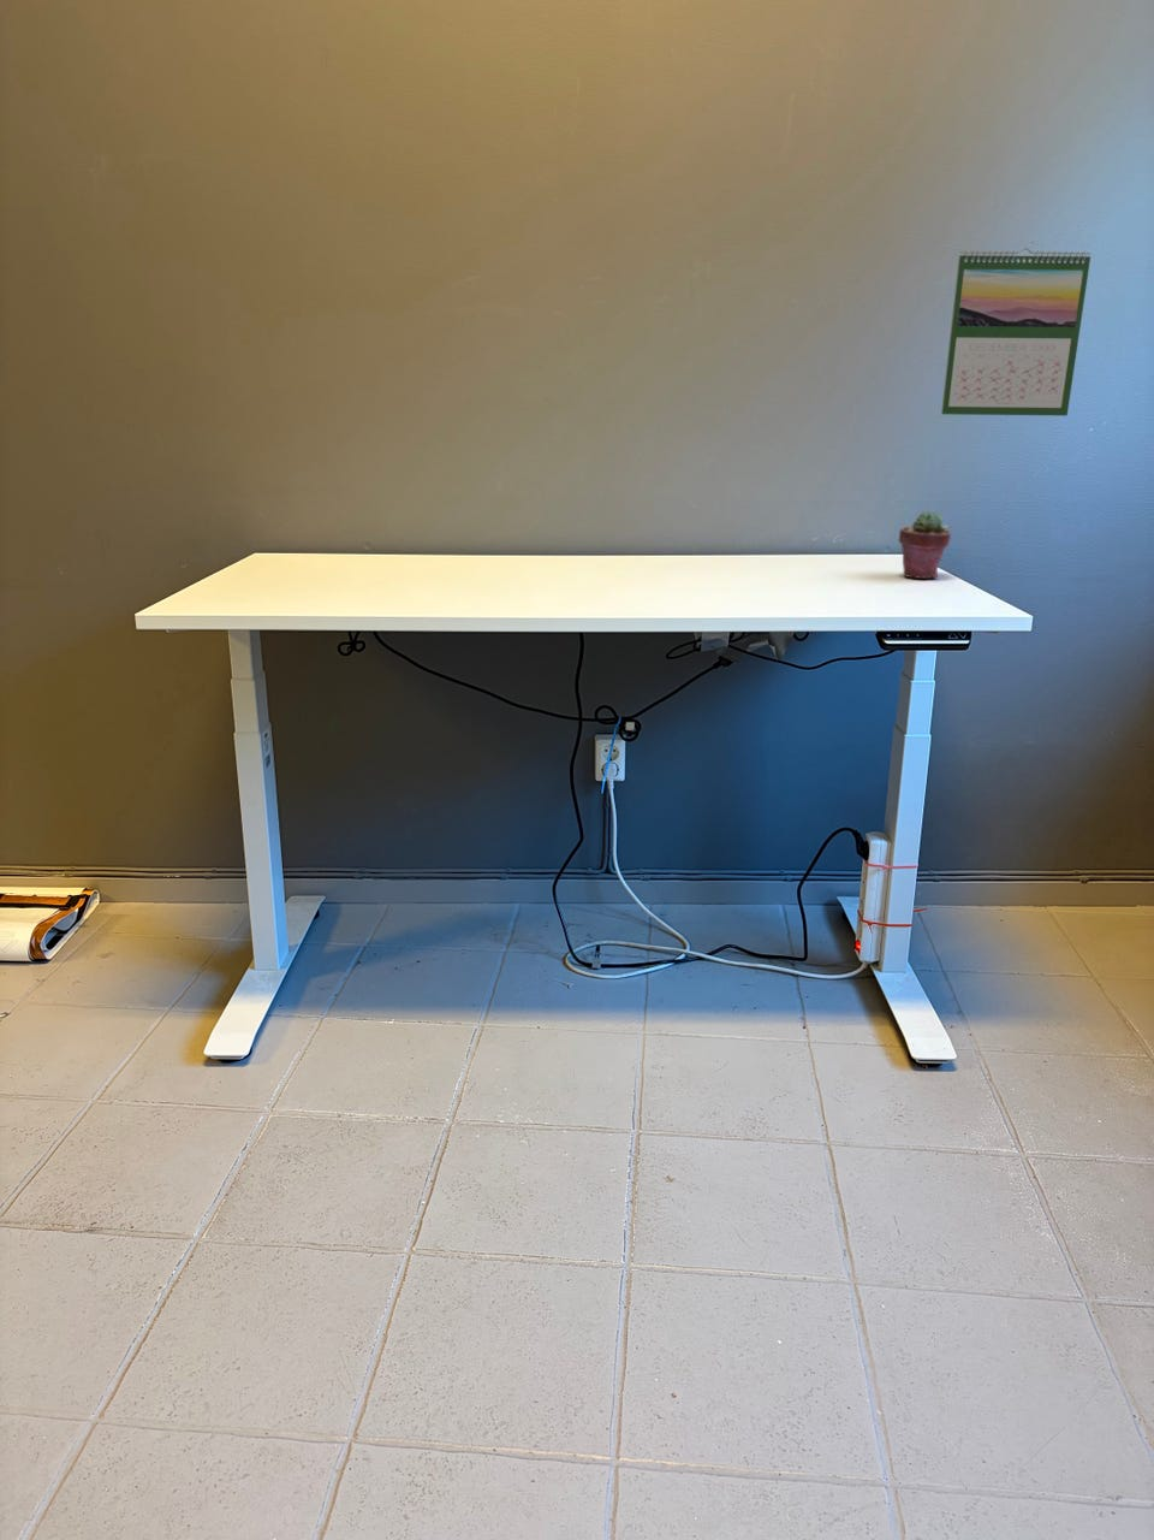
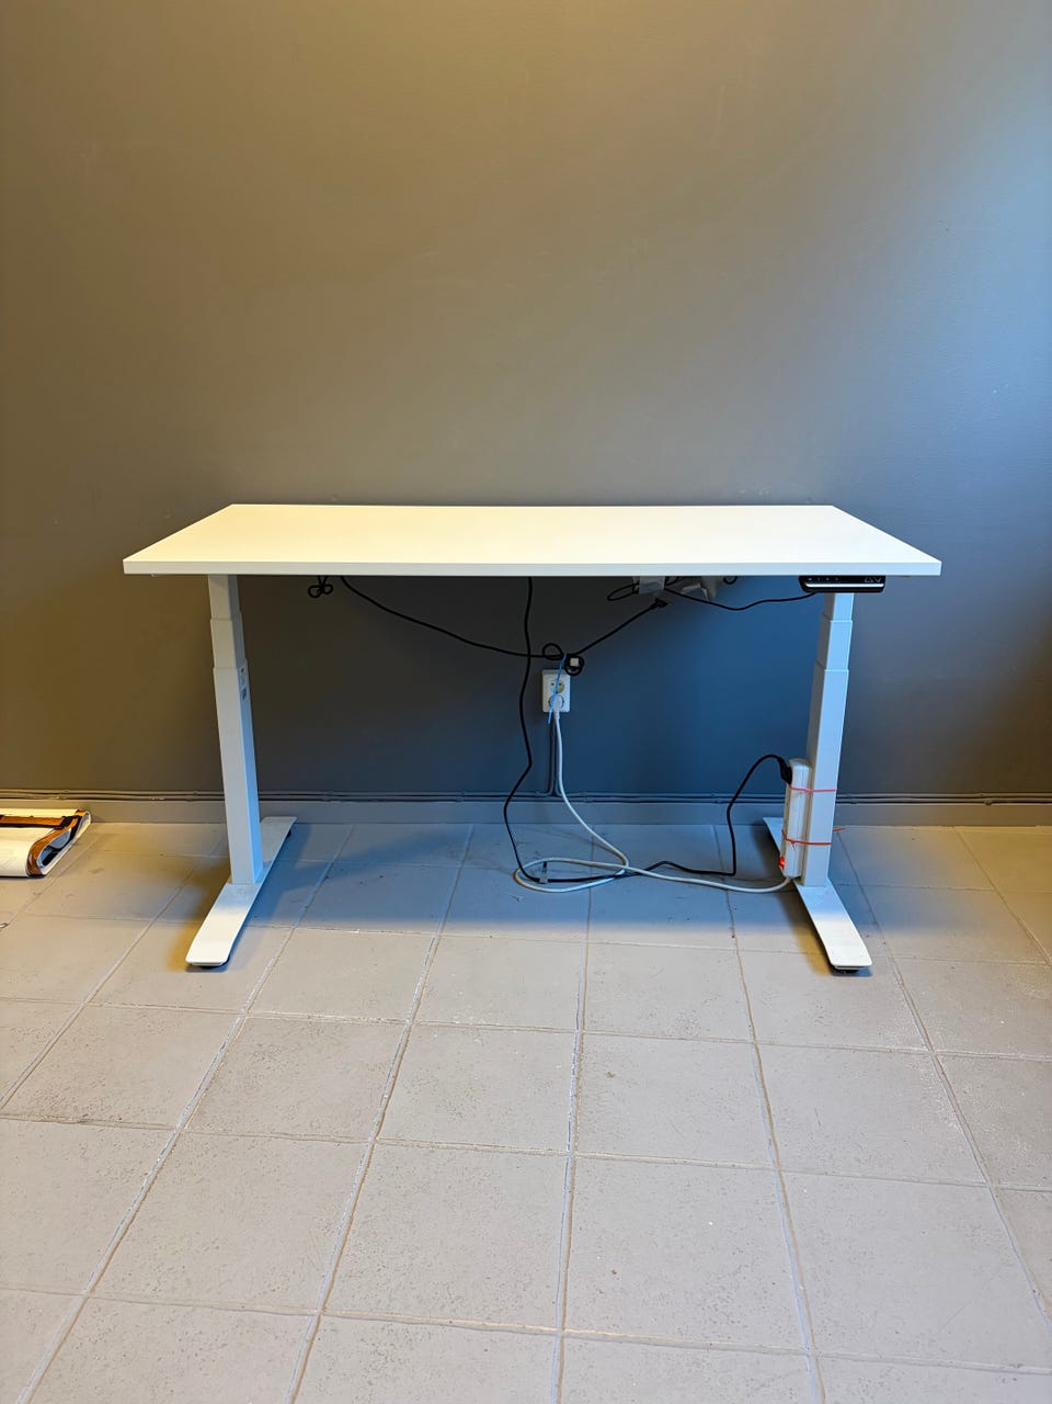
- potted succulent (924, 542)
- calendar (1015, 333)
